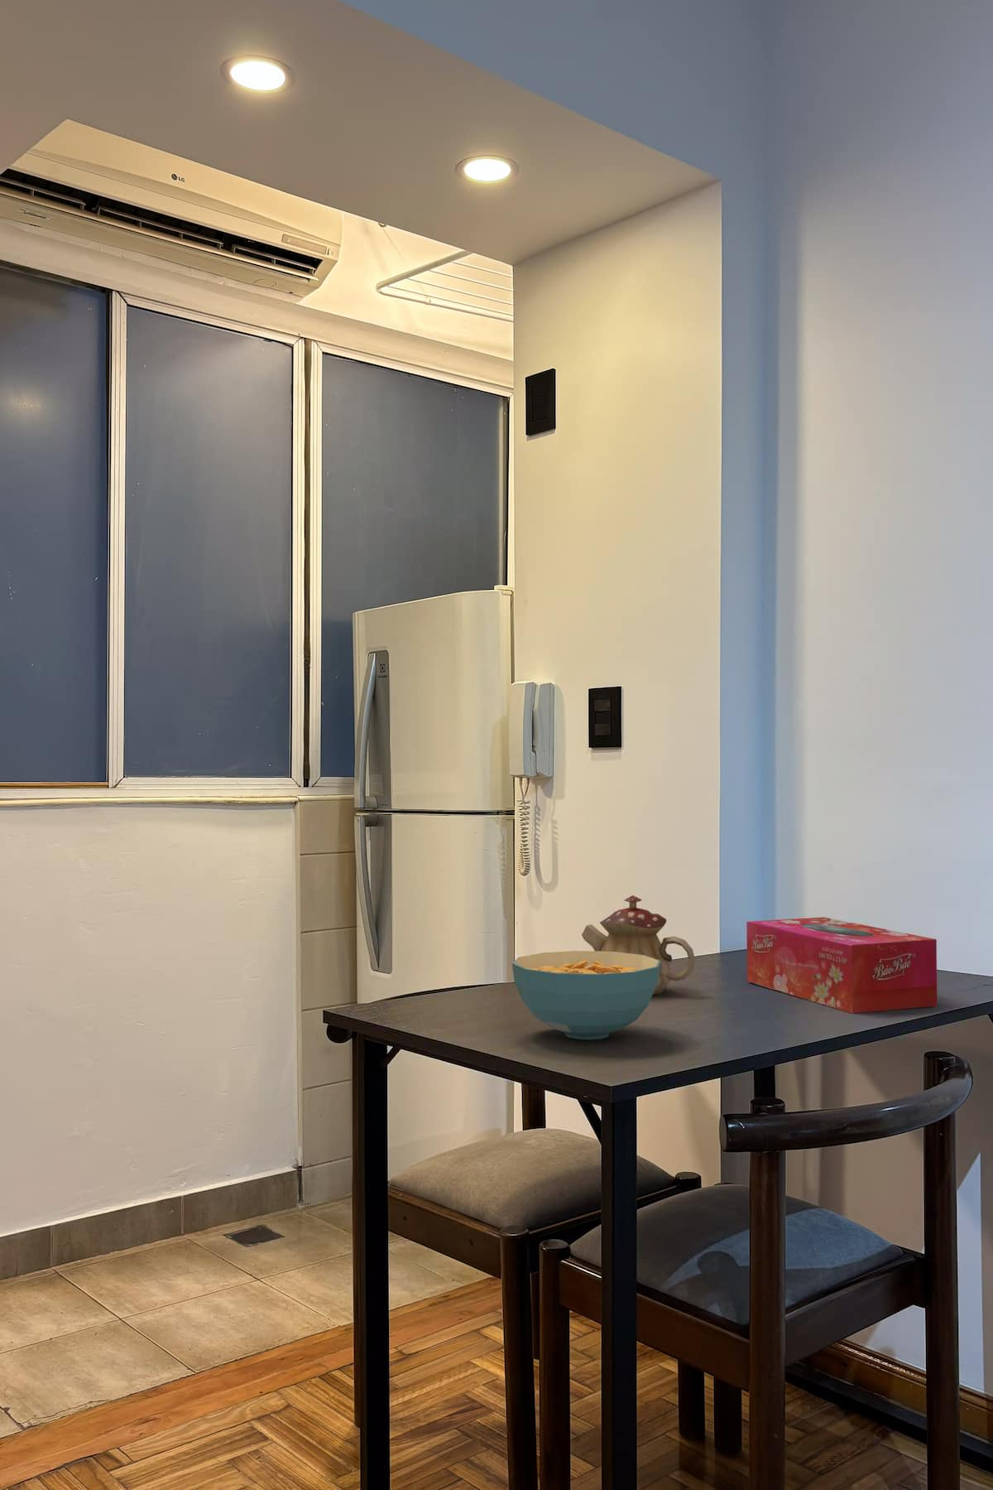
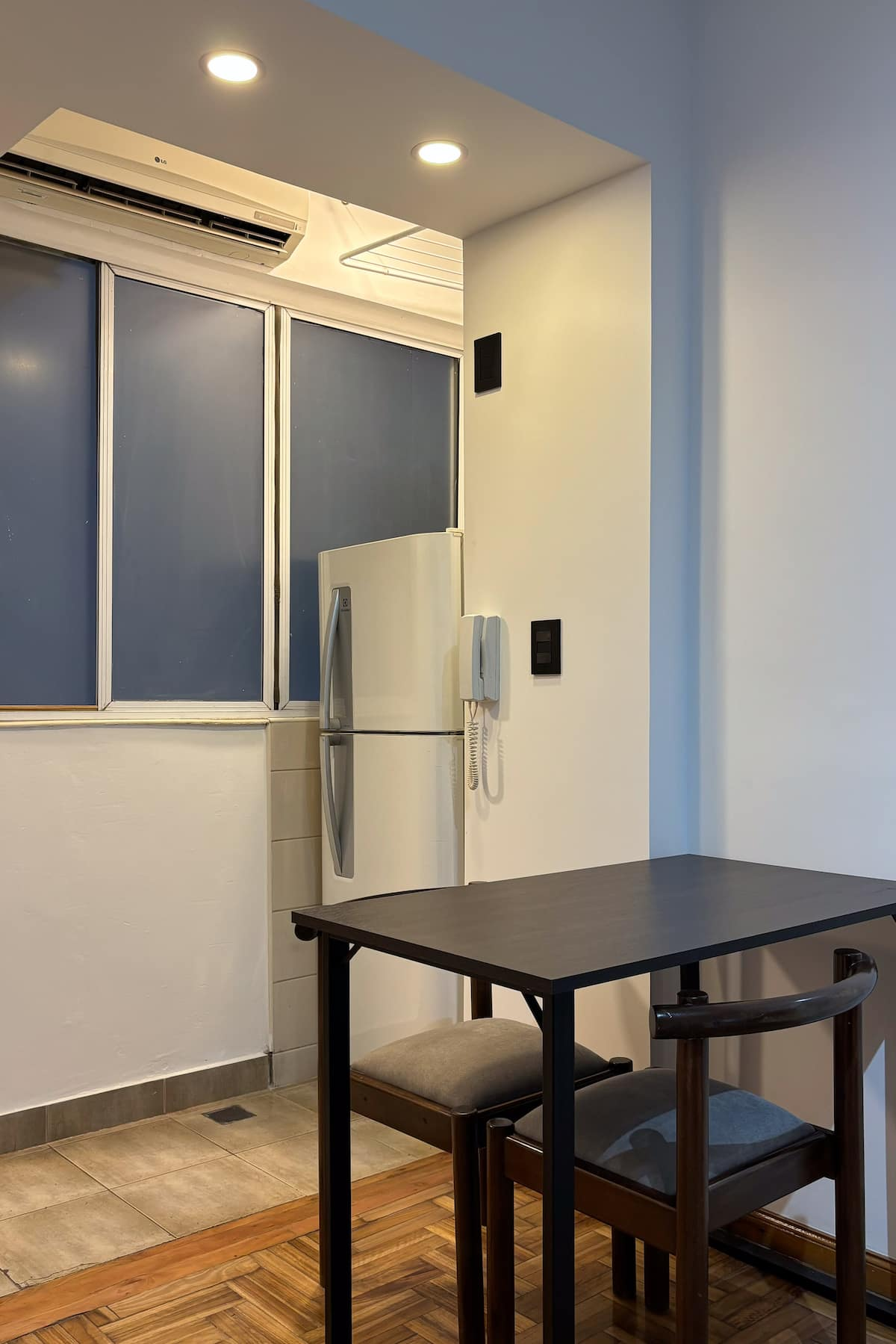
- teapot (638, 942)
- cereal bowl (586, 998)
- tissue box (837, 961)
